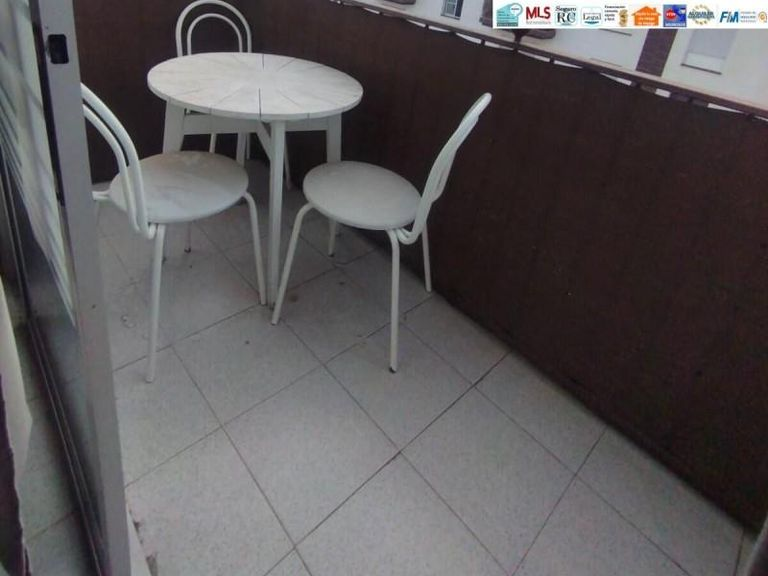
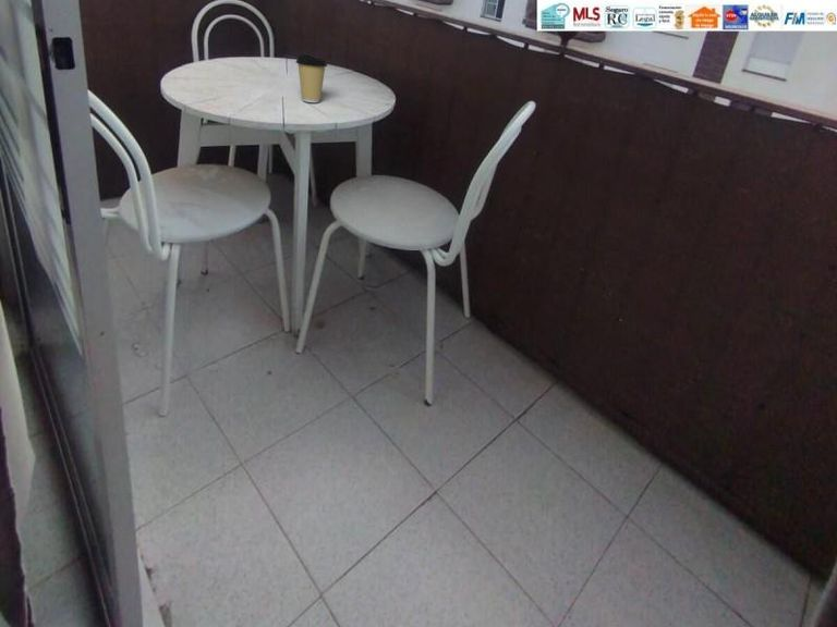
+ coffee cup (311, 78)
